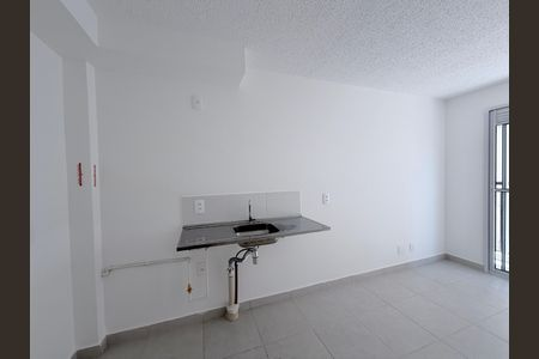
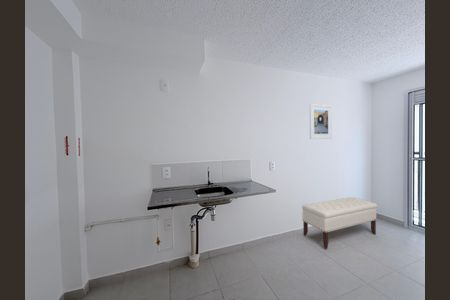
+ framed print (320, 122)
+ bench (339, 219)
